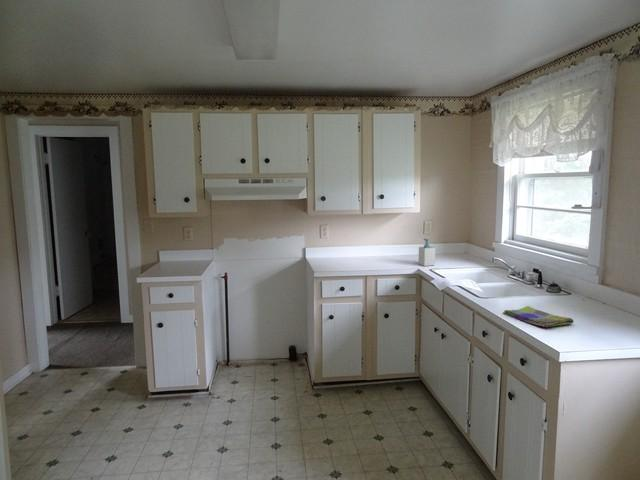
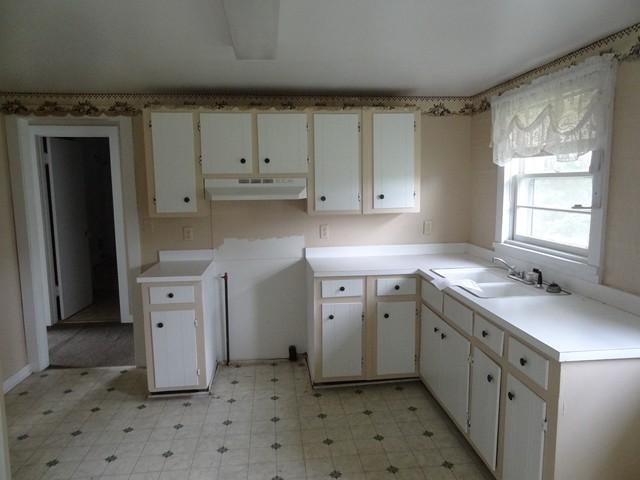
- dish towel (537, 316)
- soap bottle (426, 251)
